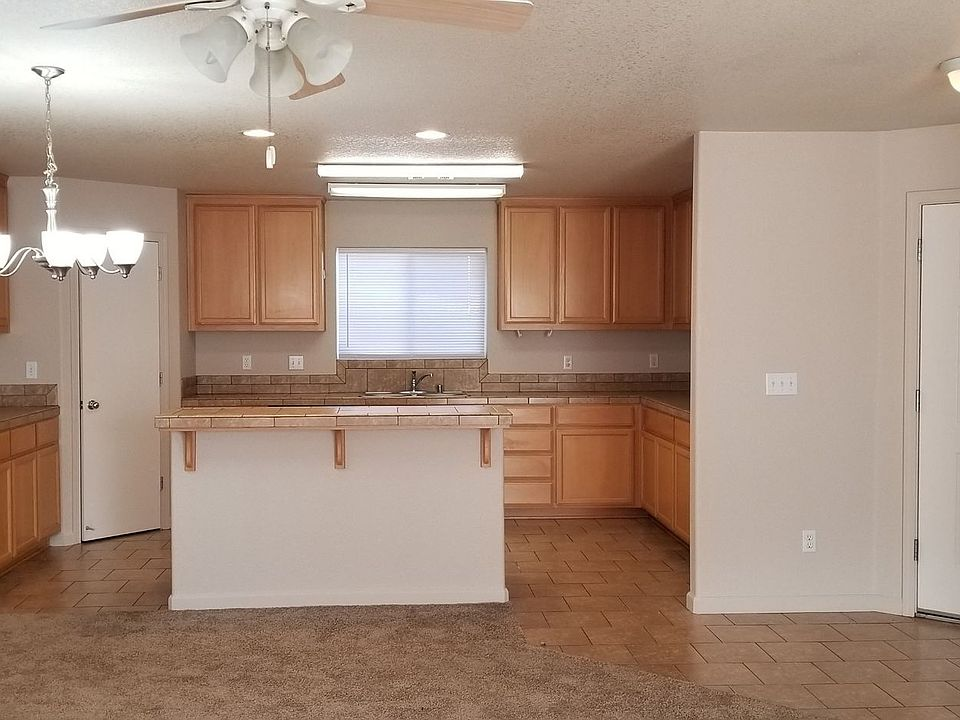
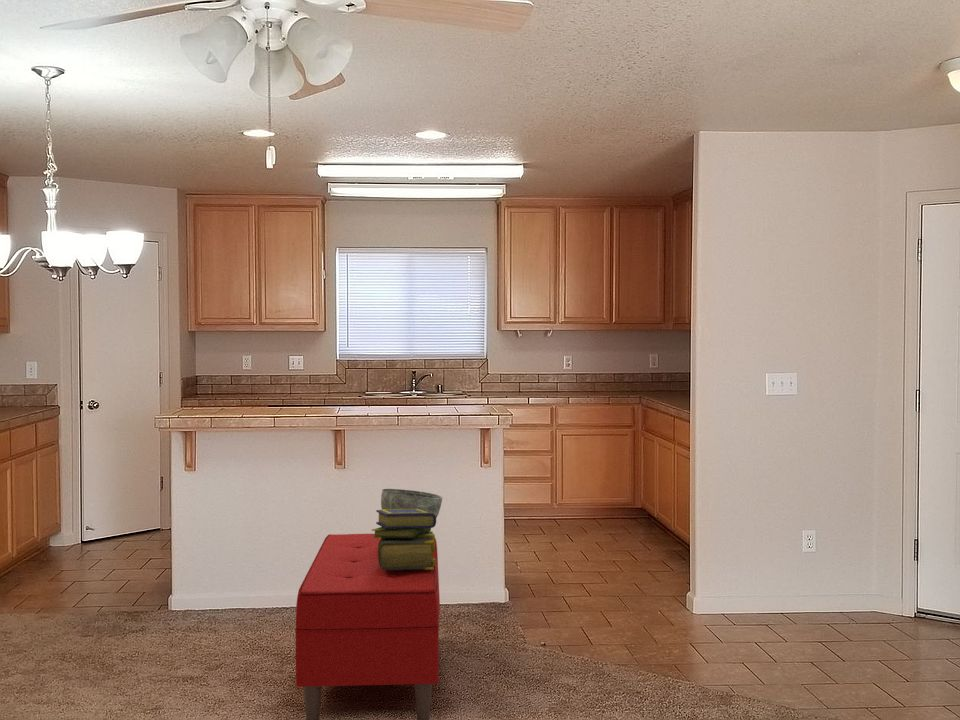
+ decorative bowl (407, 508)
+ stack of books (404, 536)
+ bench (375, 618)
